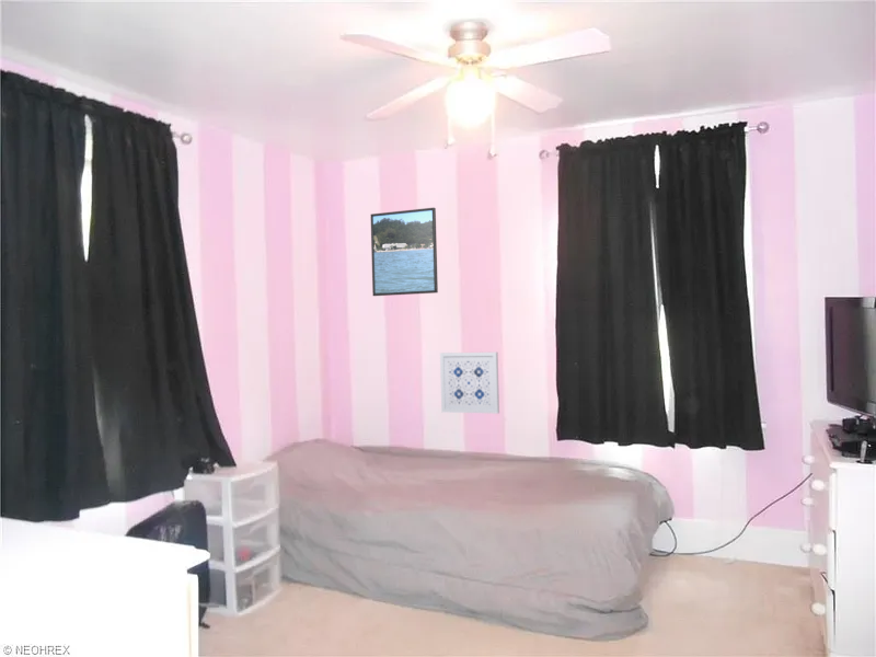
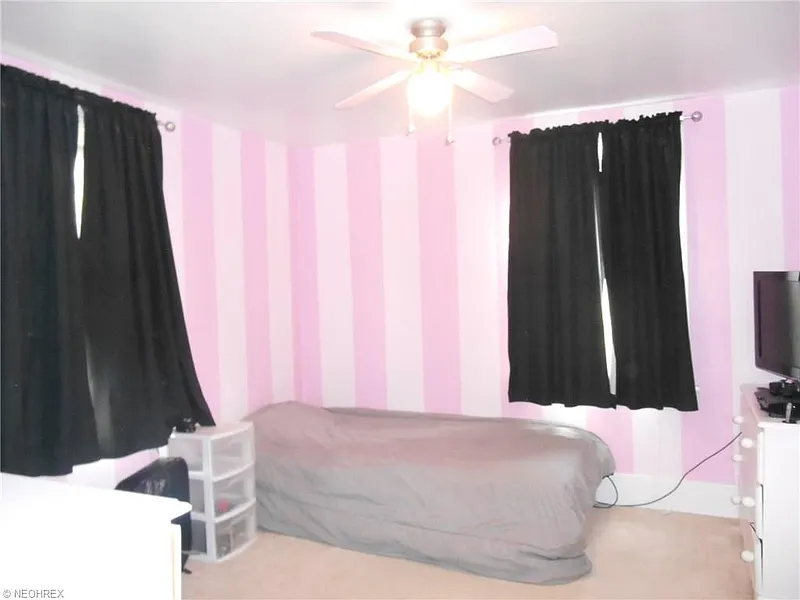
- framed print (403, 252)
- wall art (469, 382)
